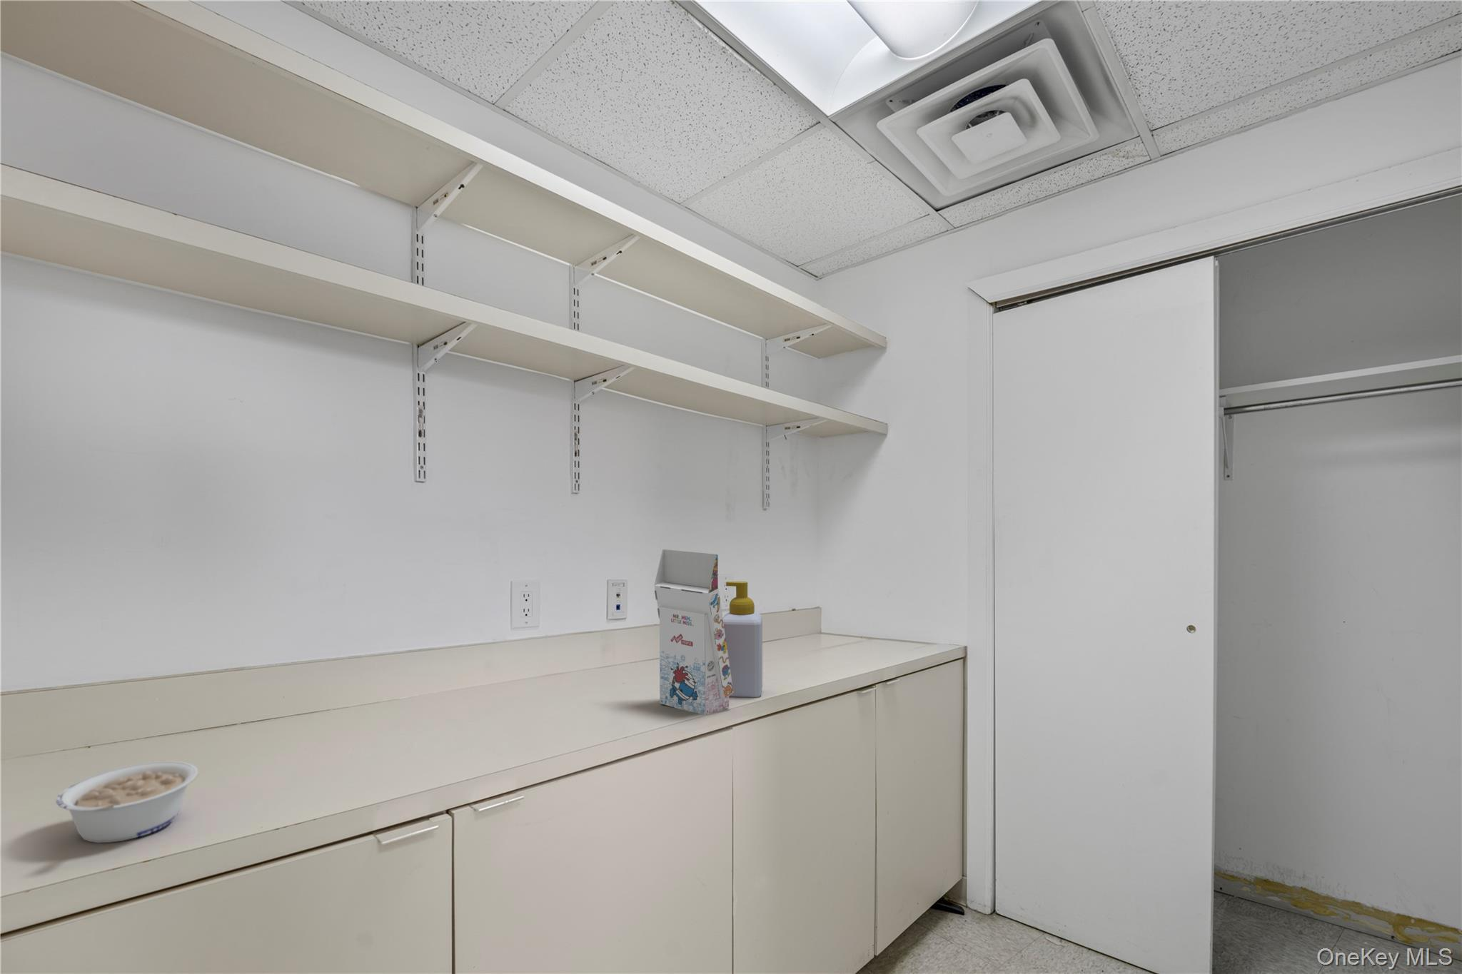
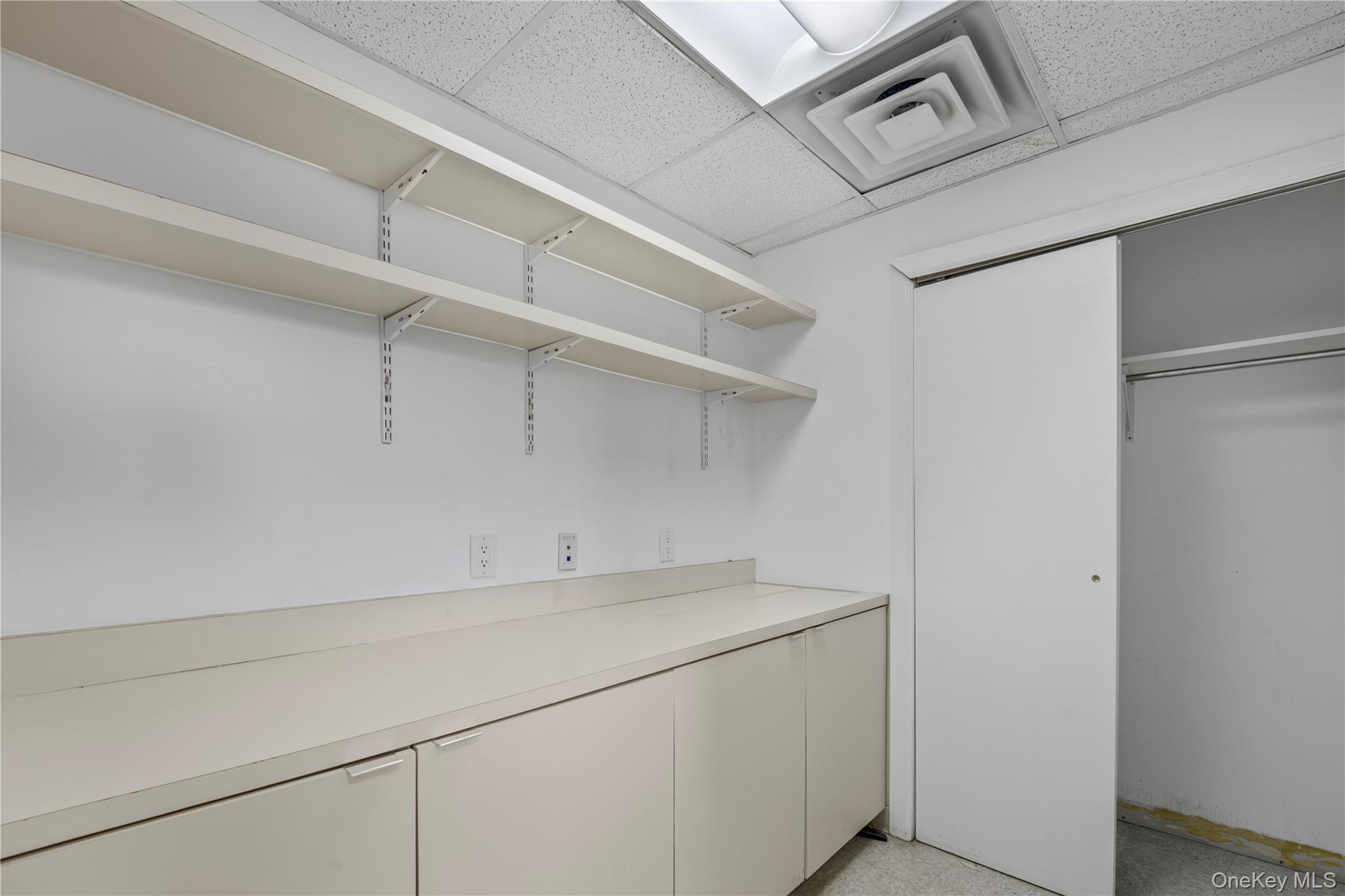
- gift box (693, 628)
- soap bottle (741, 637)
- legume (132, 800)
